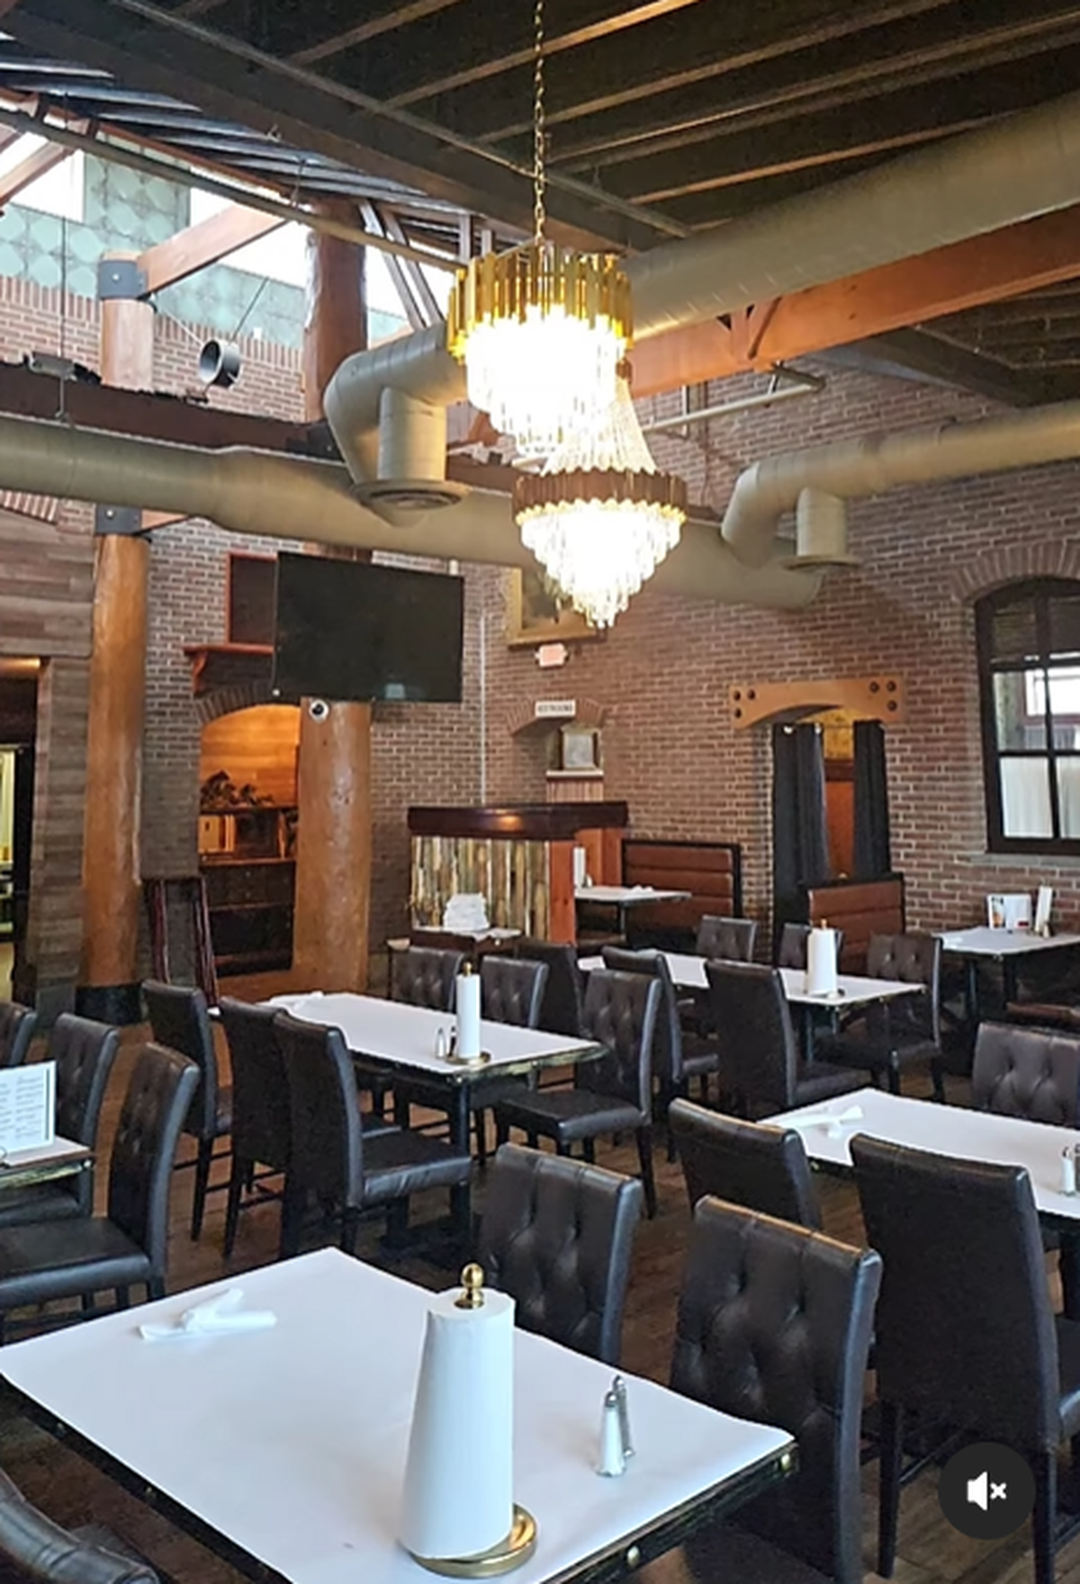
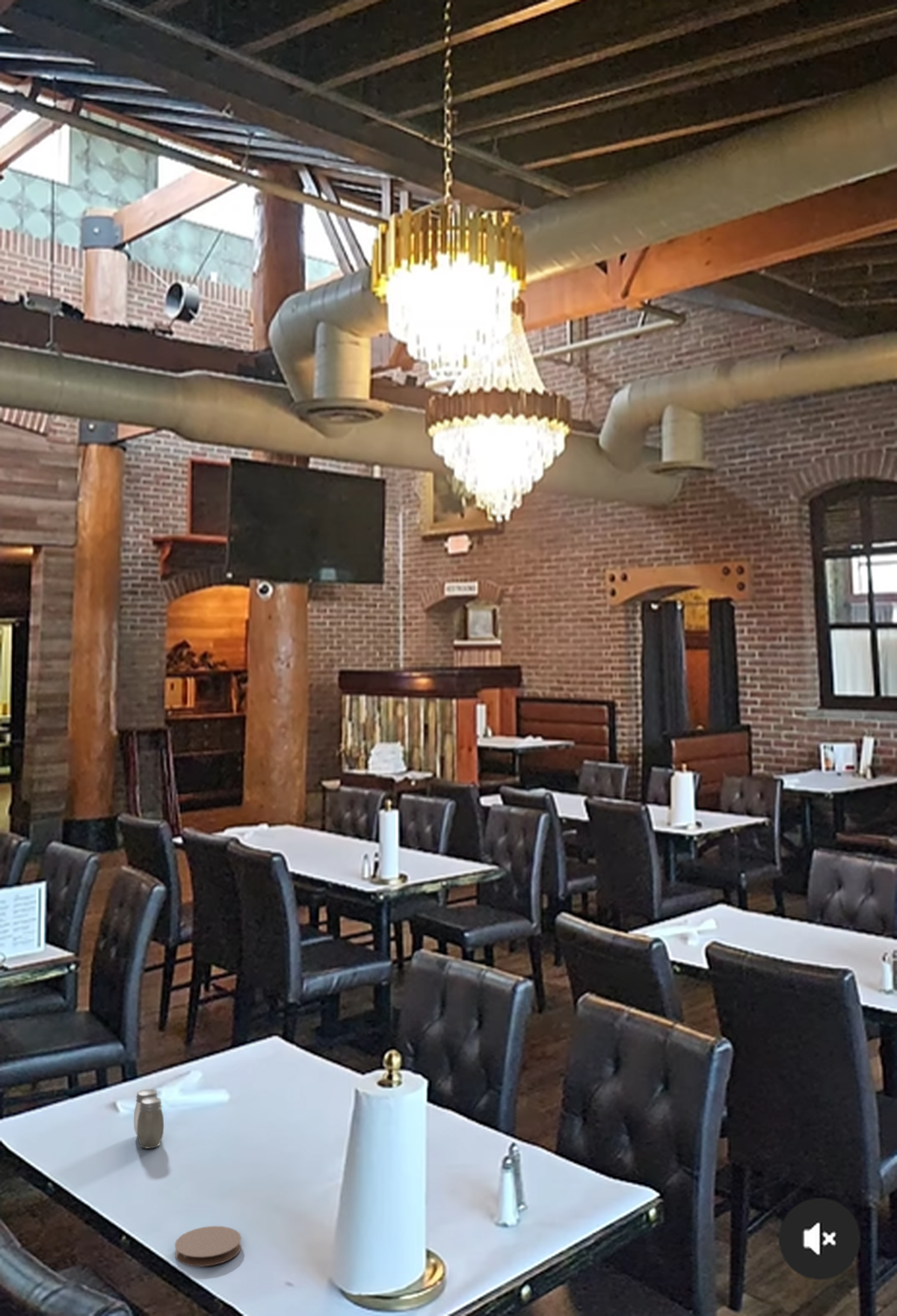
+ salt and pepper shaker (148, 1117)
+ coaster (208, 1245)
